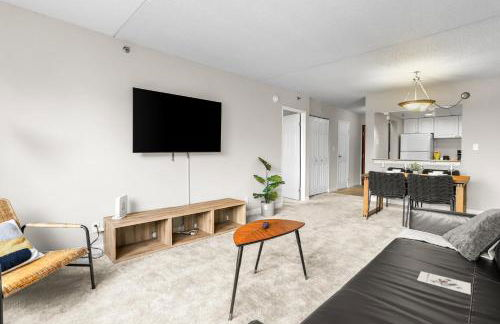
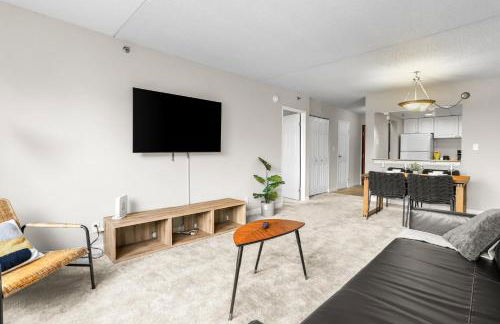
- architectural model (443, 280)
